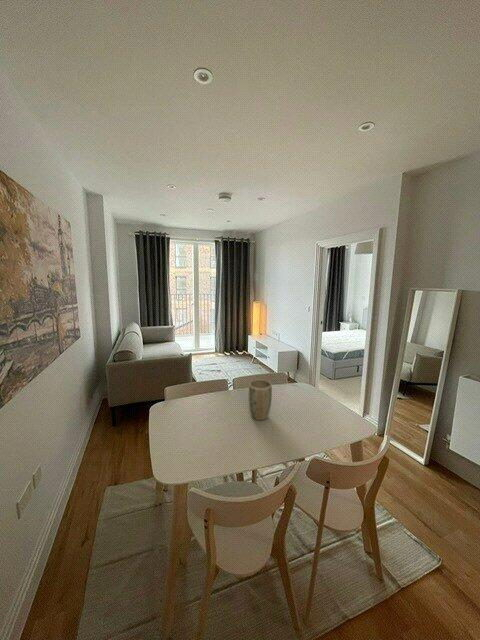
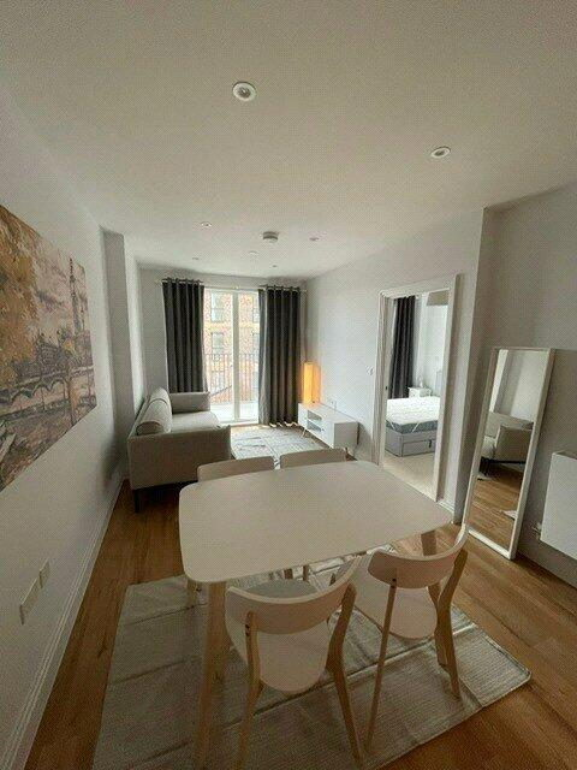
- plant pot (260, 400)
